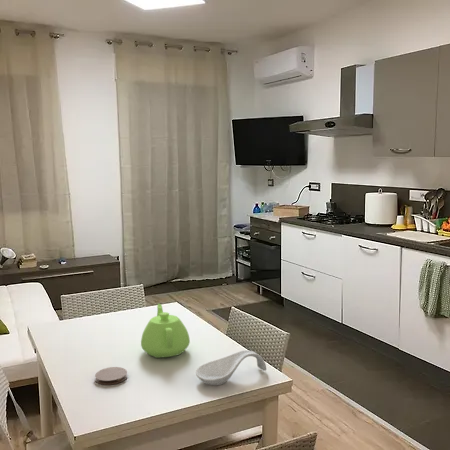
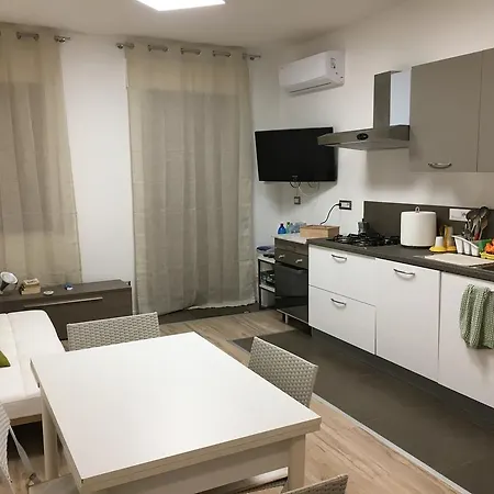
- spoon rest (231, 366)
- teapot (164, 331)
- coaster (111, 375)
